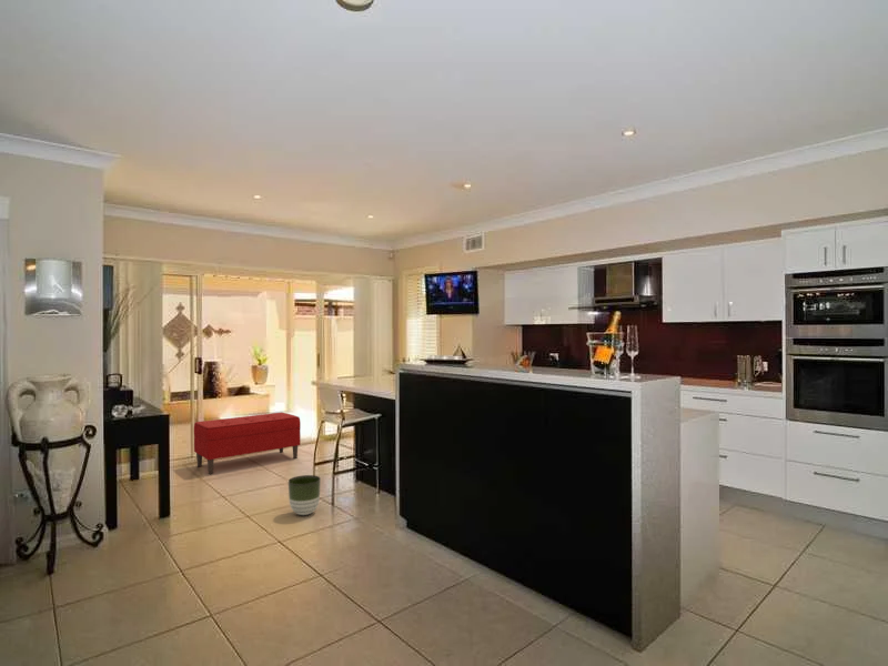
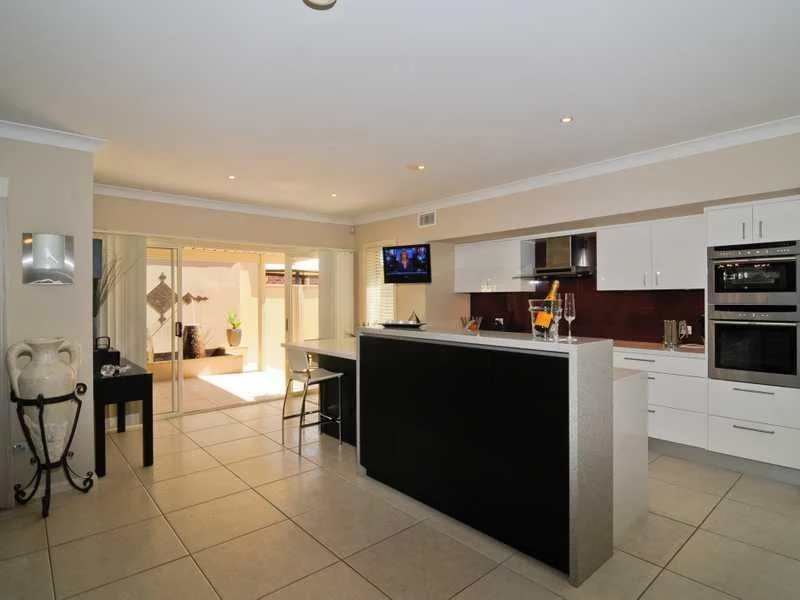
- bench (249, 441)
- planter (304, 496)
